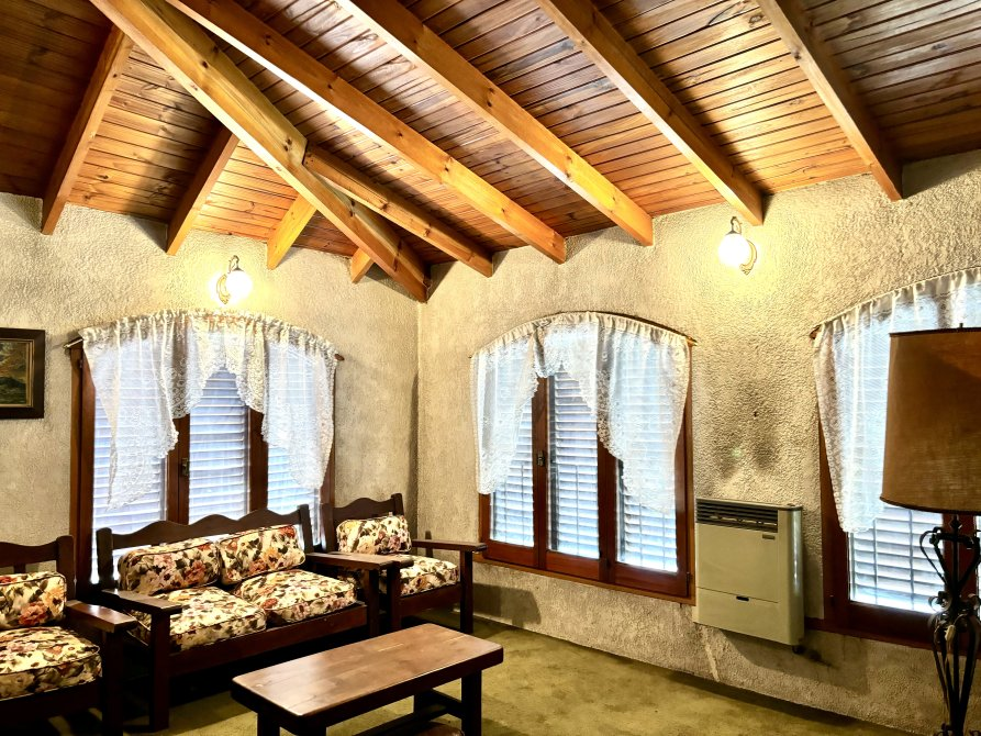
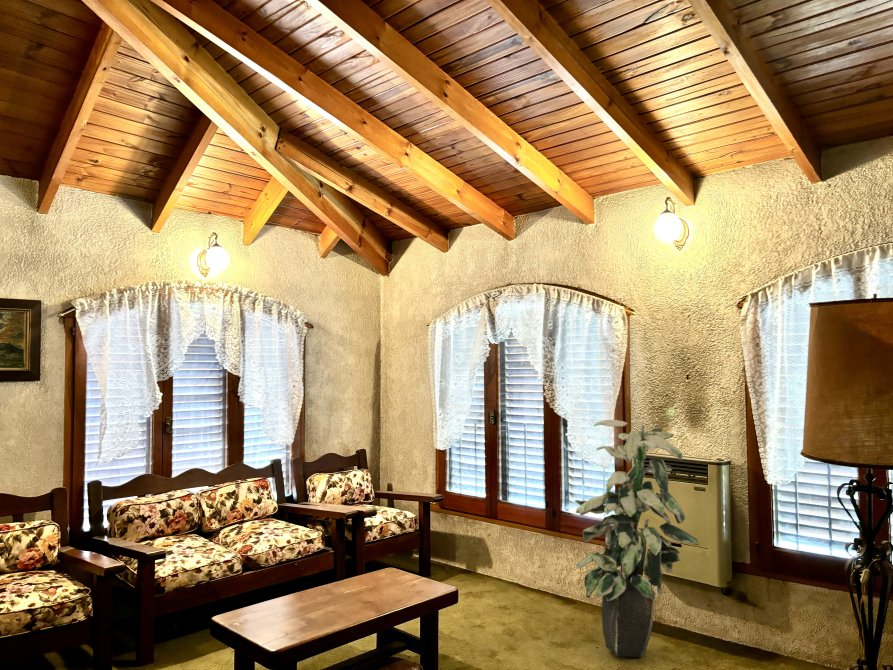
+ indoor plant (627, 533)
